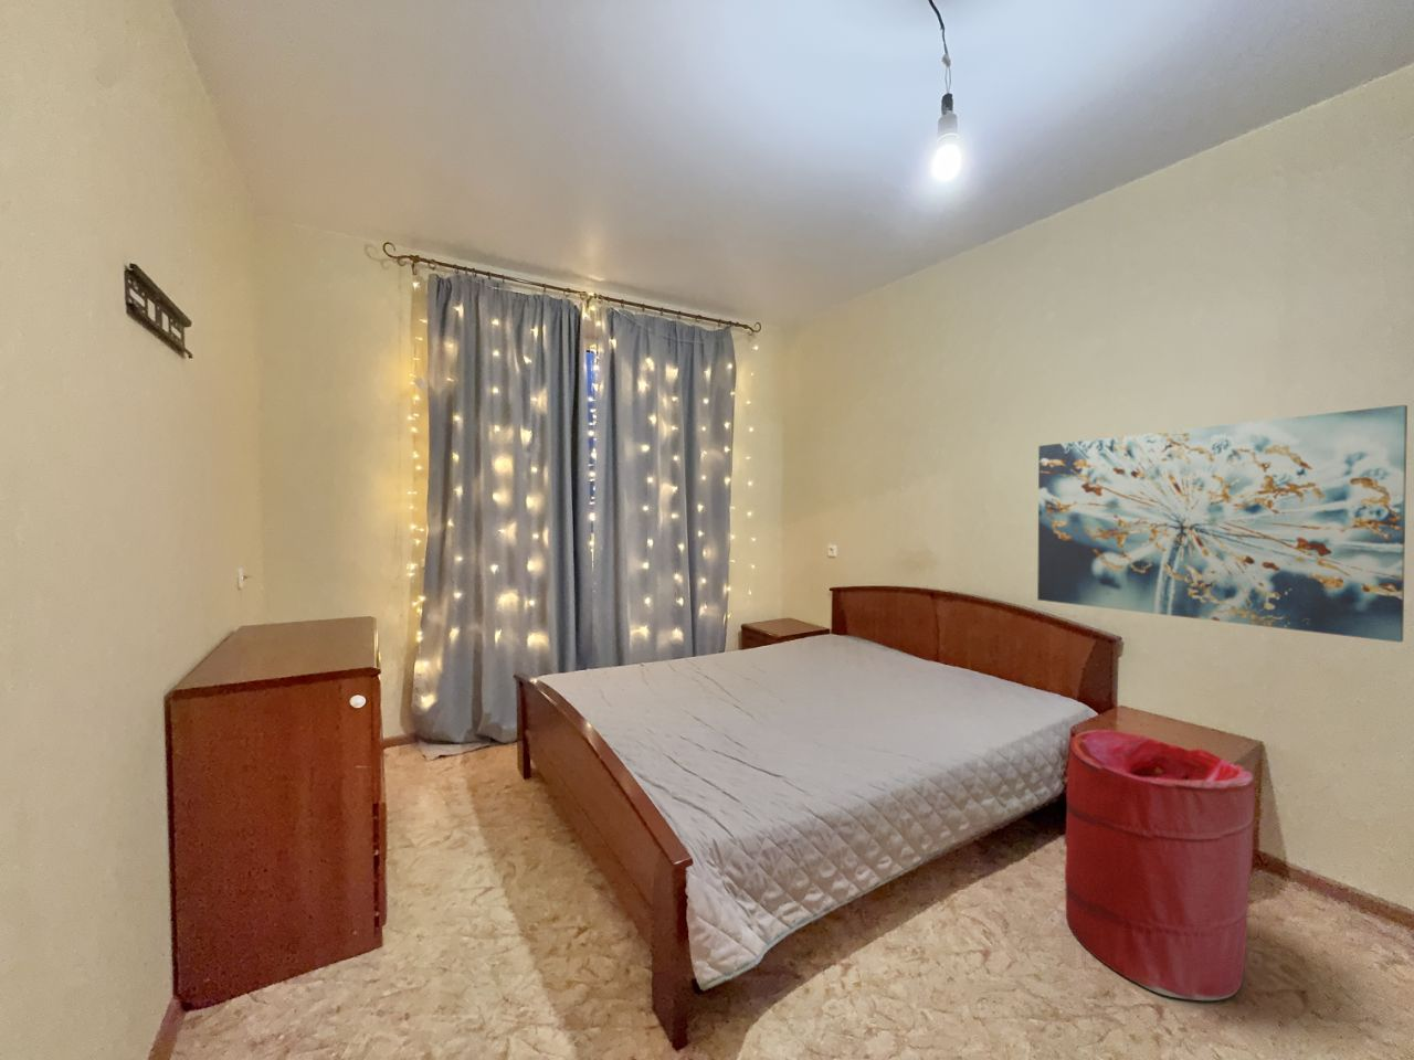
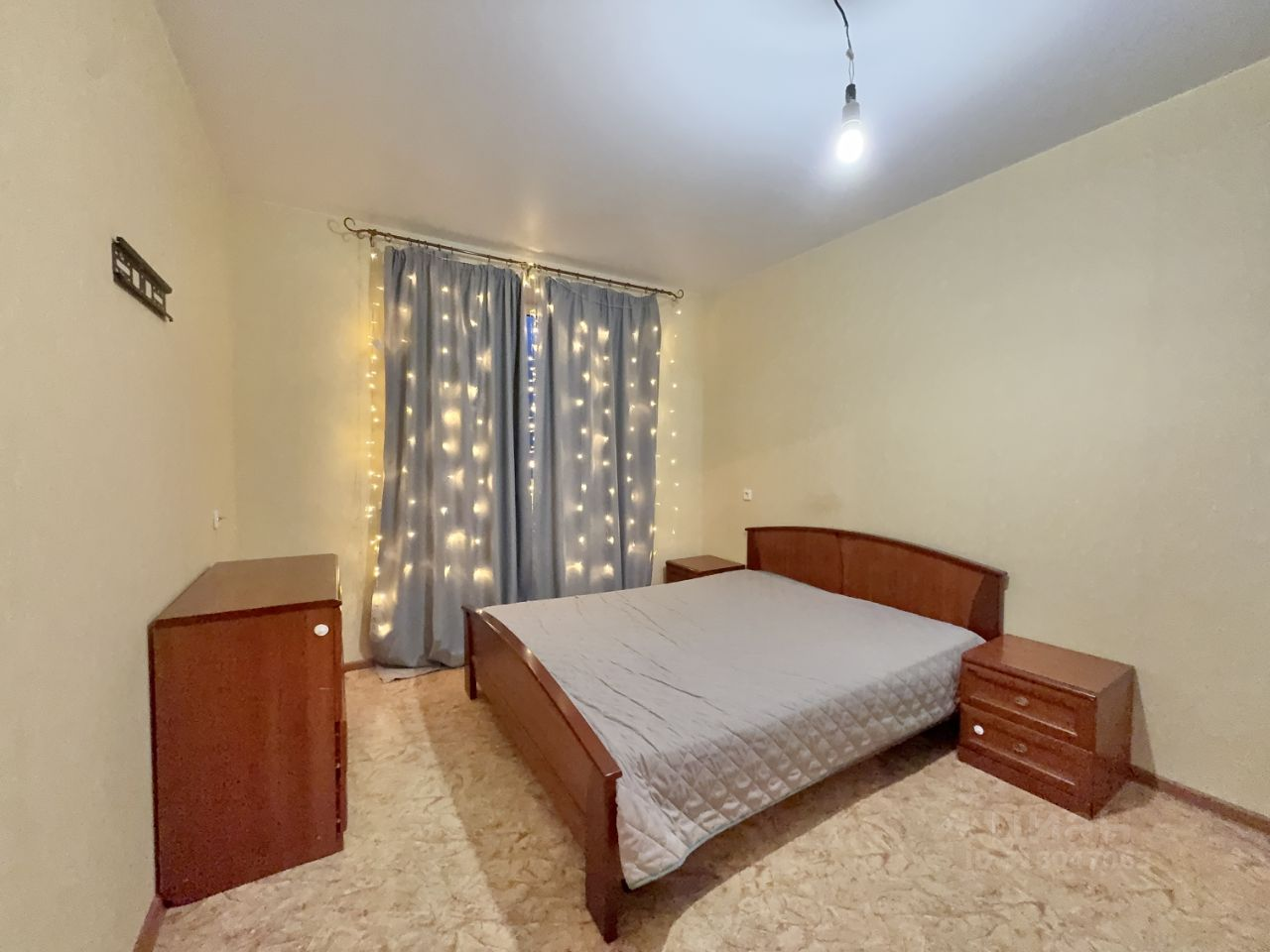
- laundry hamper (1152, 845)
- wall art (1184, 523)
